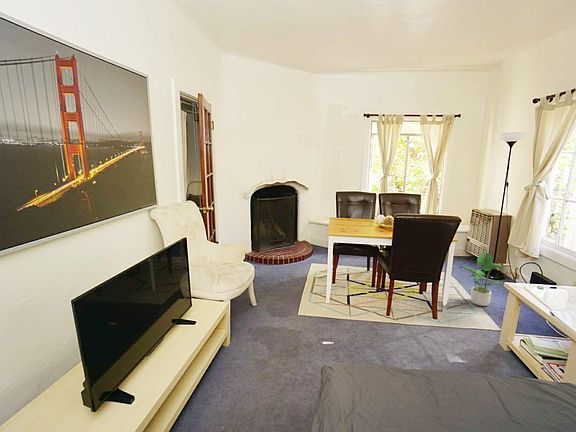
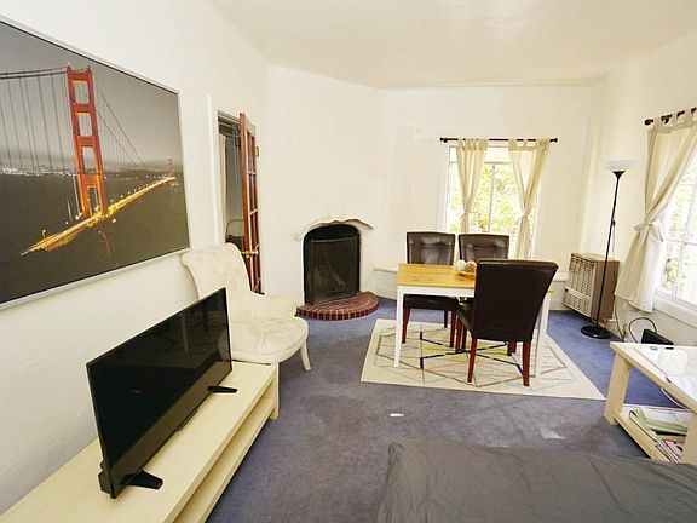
- potted plant (480, 279)
